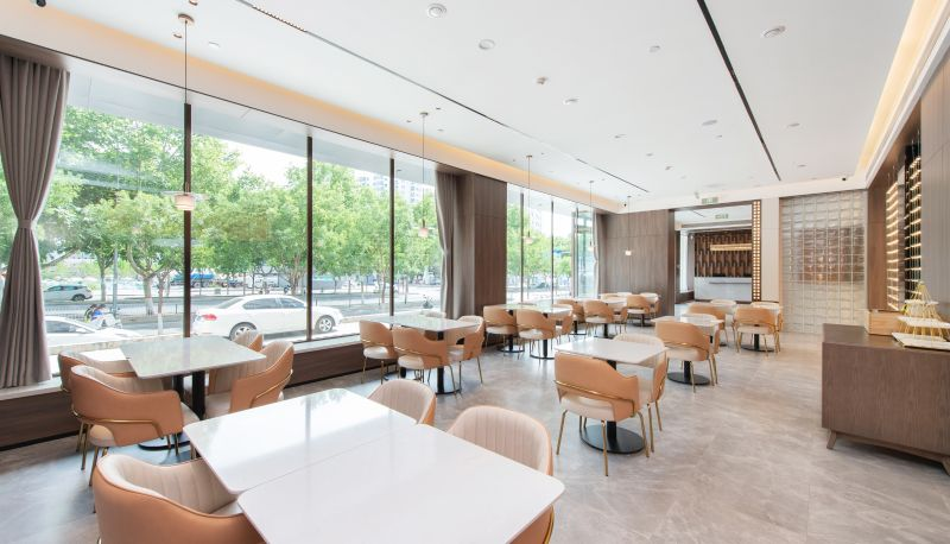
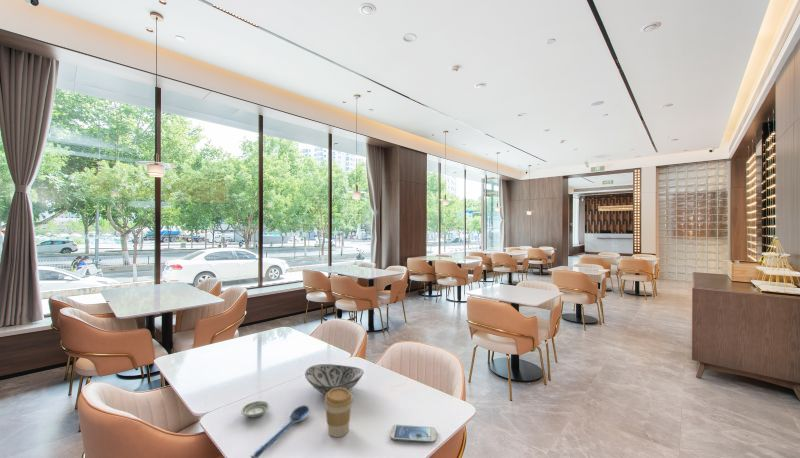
+ saucer (255, 410)
+ smartphone (413, 433)
+ spoon (281, 428)
+ decorative bowl (334, 381)
+ coffee cup (338, 411)
